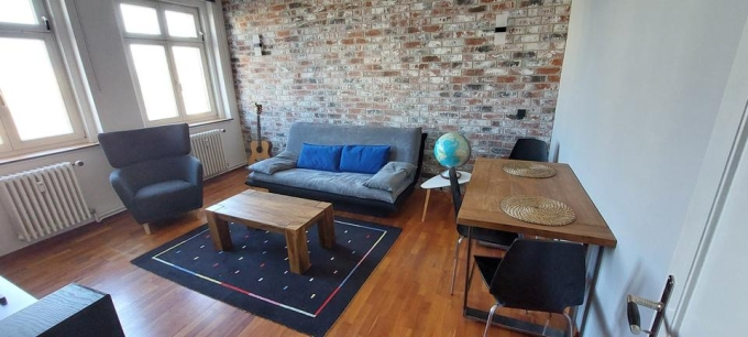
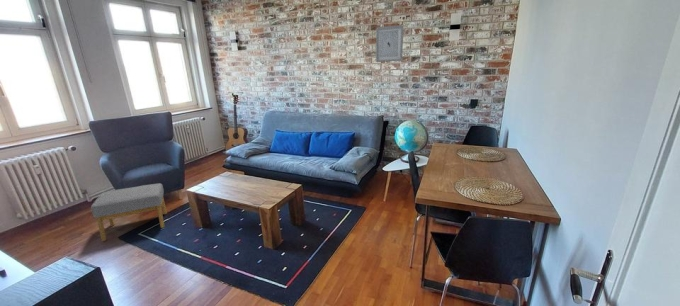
+ footstool (133, 209)
+ wall art (389, 44)
